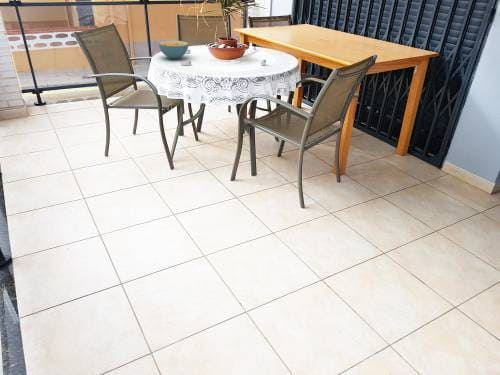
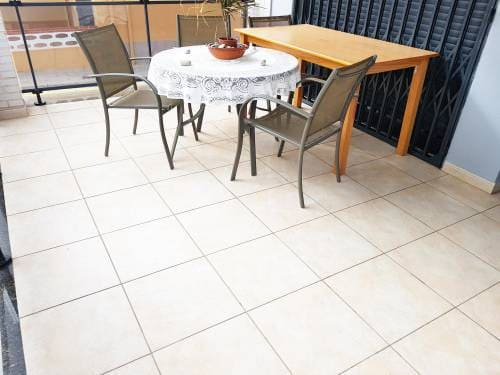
- cereal bowl (174, 50)
